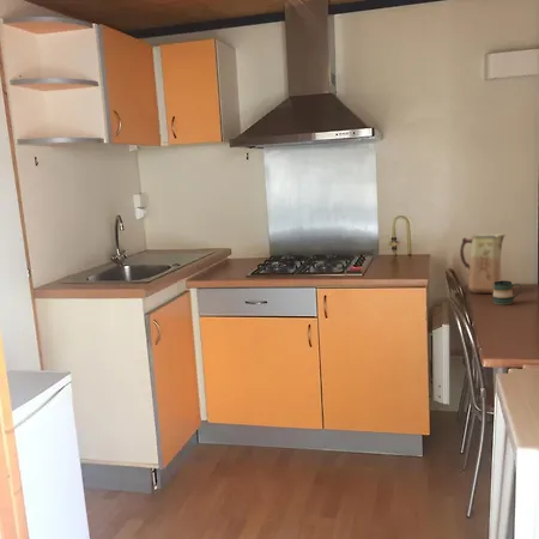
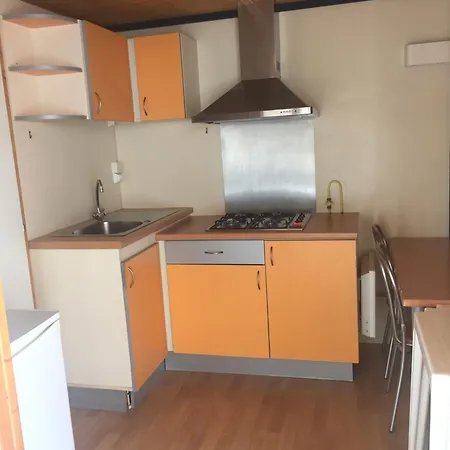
- vase (483, 262)
- mug (507, 292)
